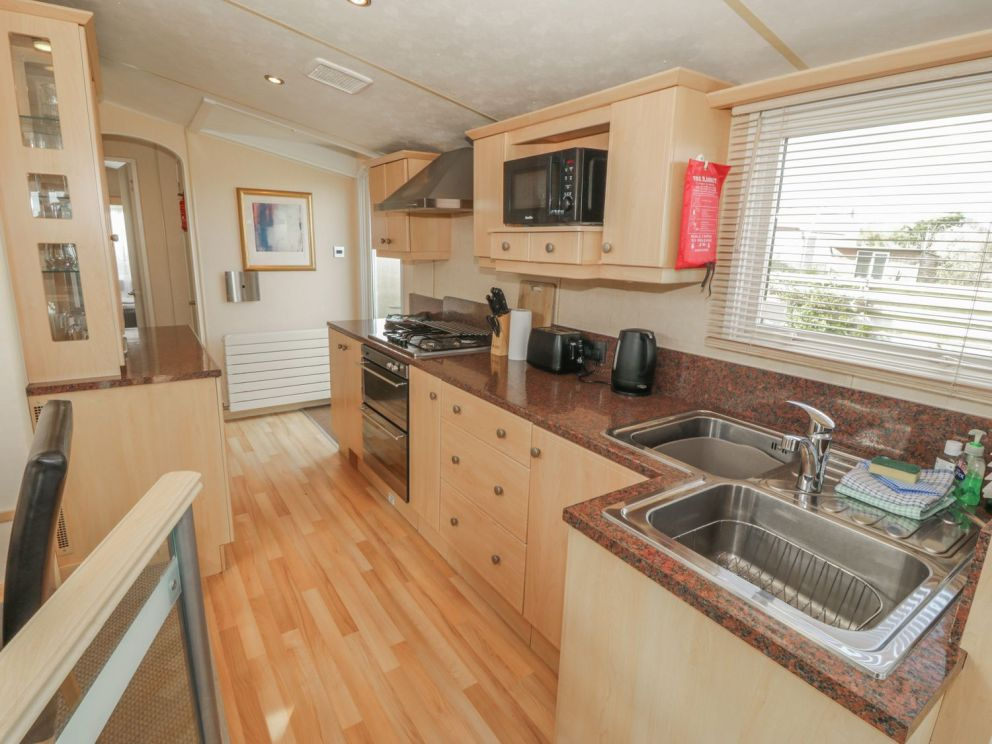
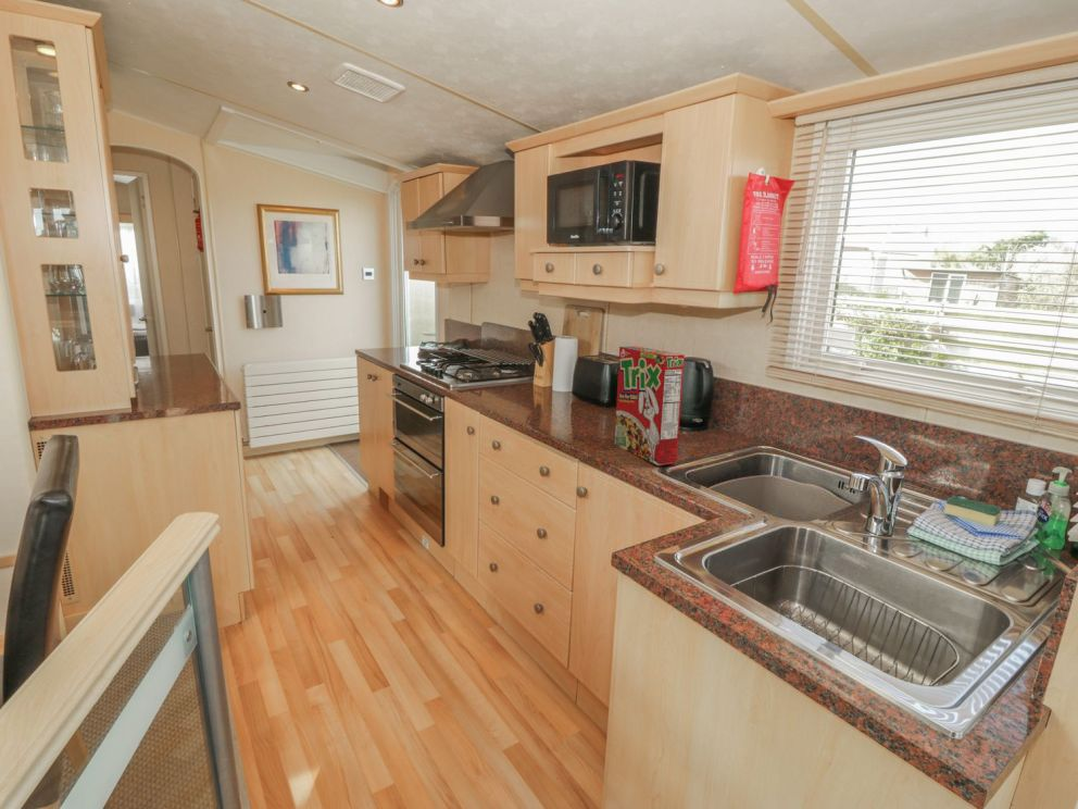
+ cereal box (647, 402)
